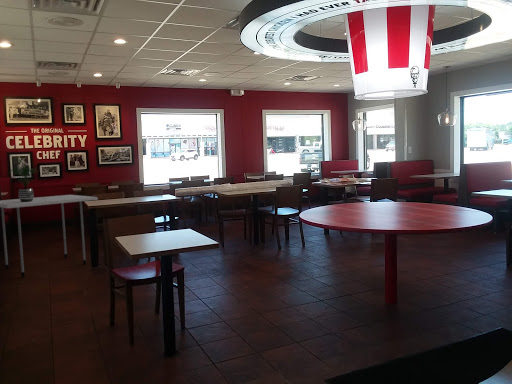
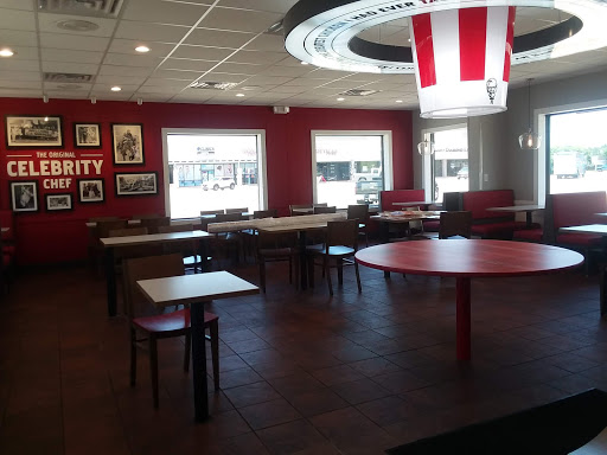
- potted plant (24, 183)
- dining table (63, 233)
